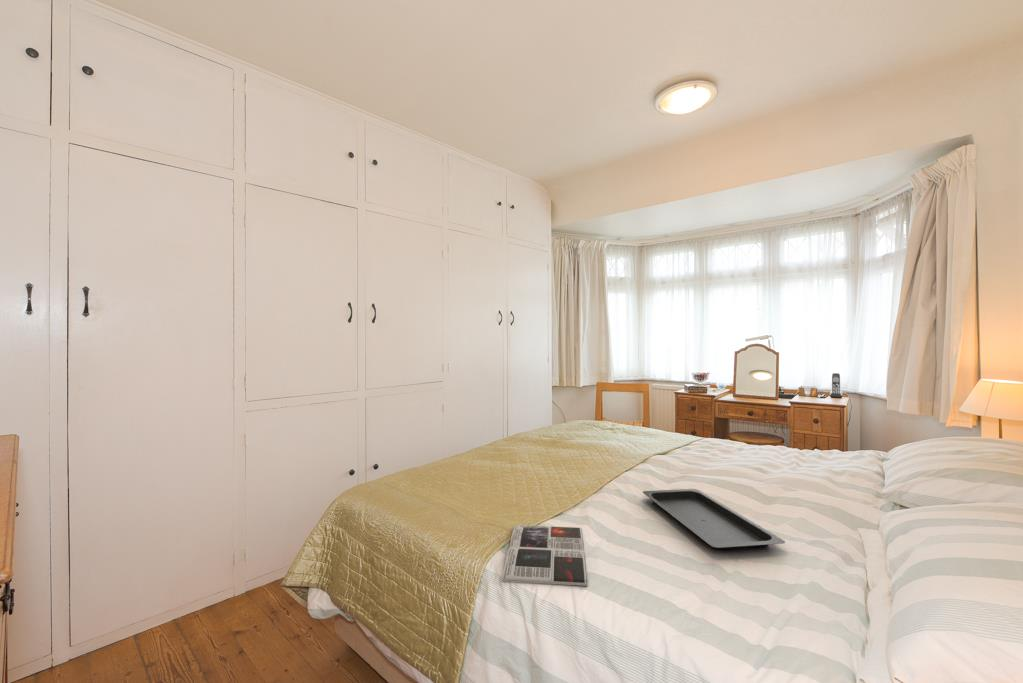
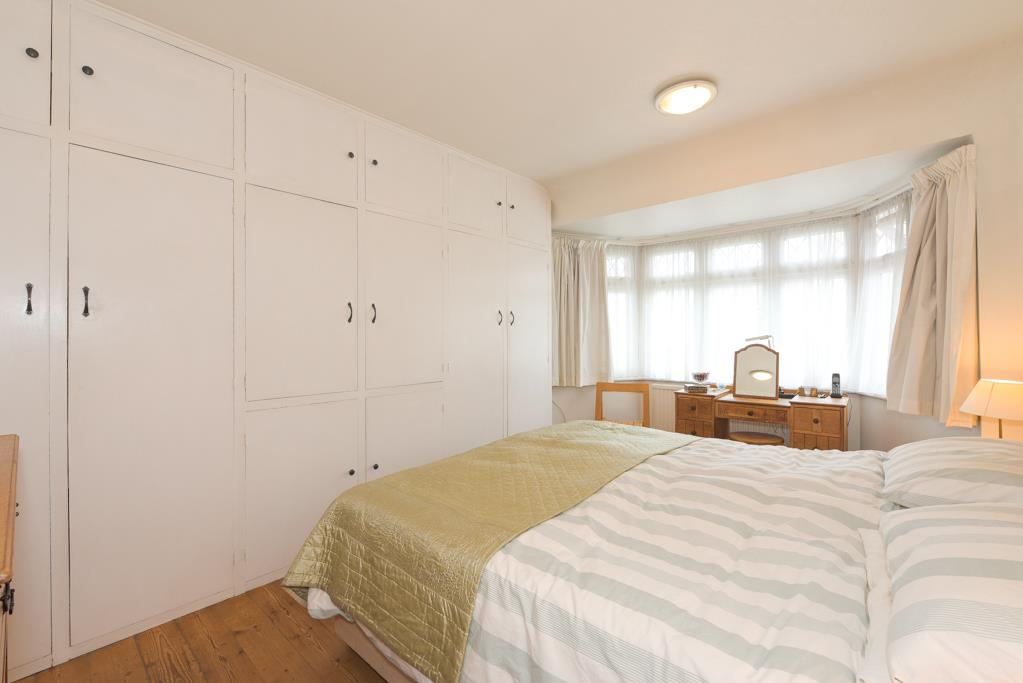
- magazine (546, 548)
- serving tray (703, 516)
